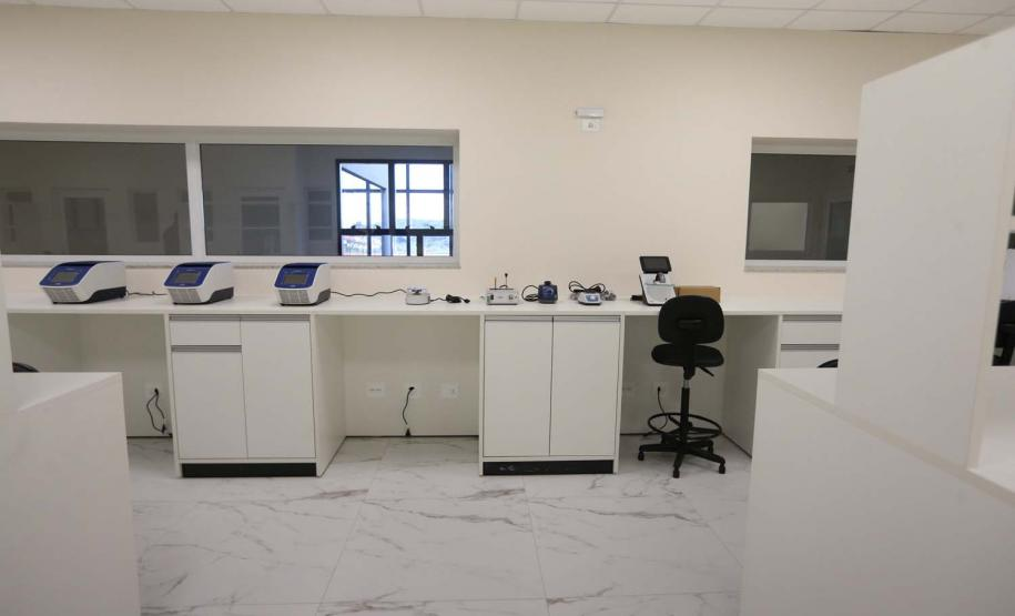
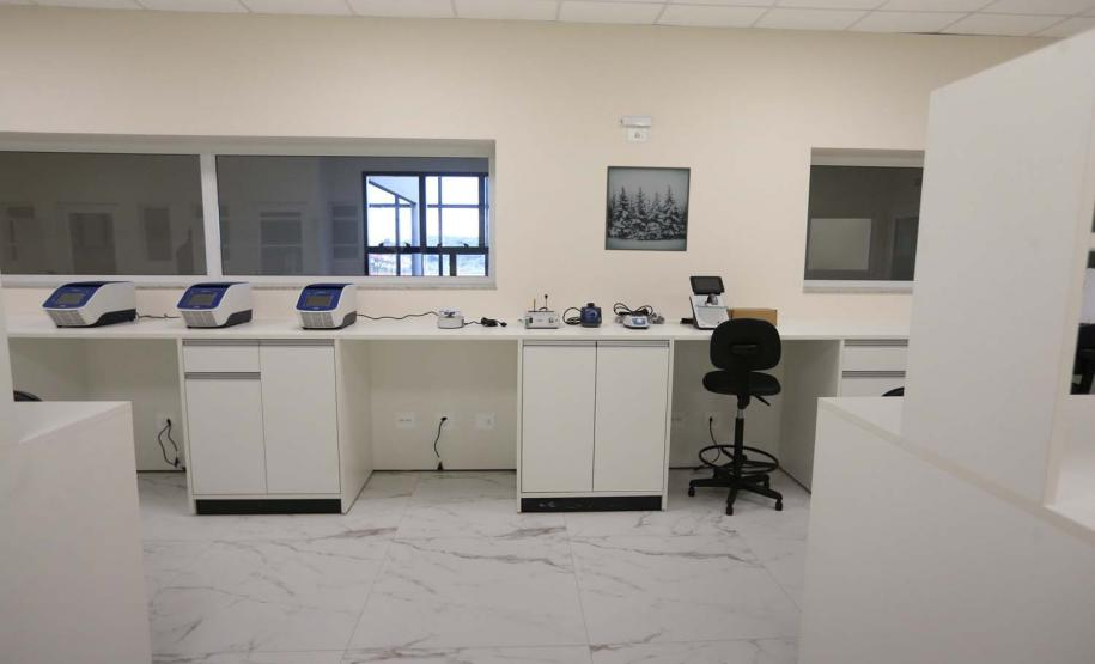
+ wall art (646, 209)
